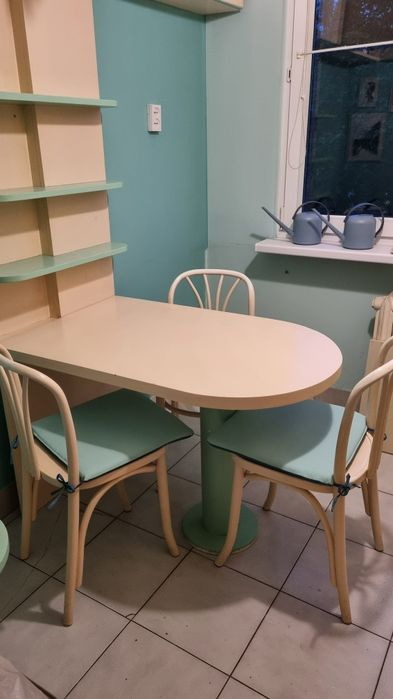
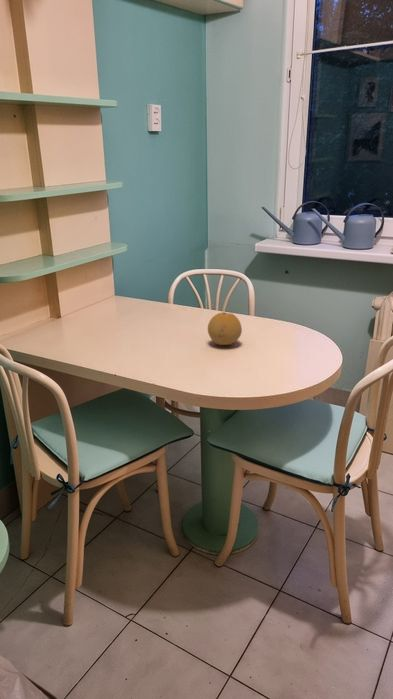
+ fruit (224, 328)
